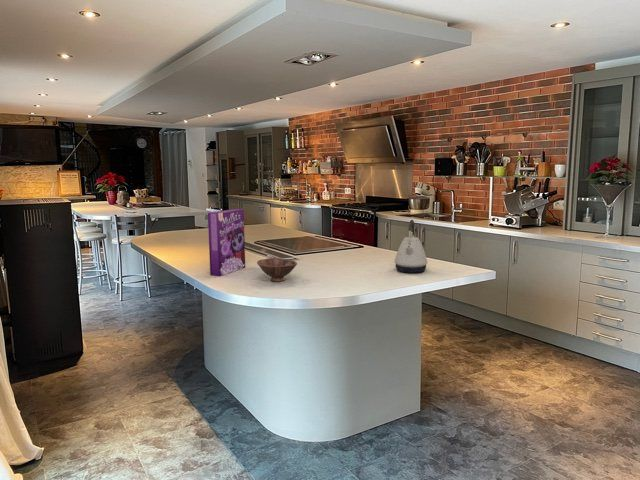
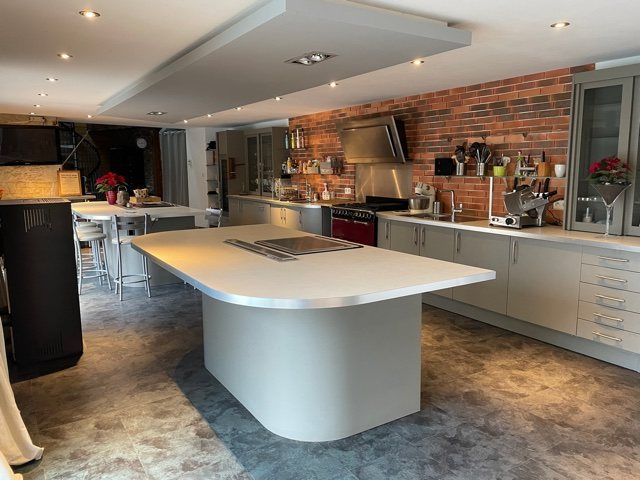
- kettle (411, 245)
- bowl (277, 270)
- cereal box (227, 241)
